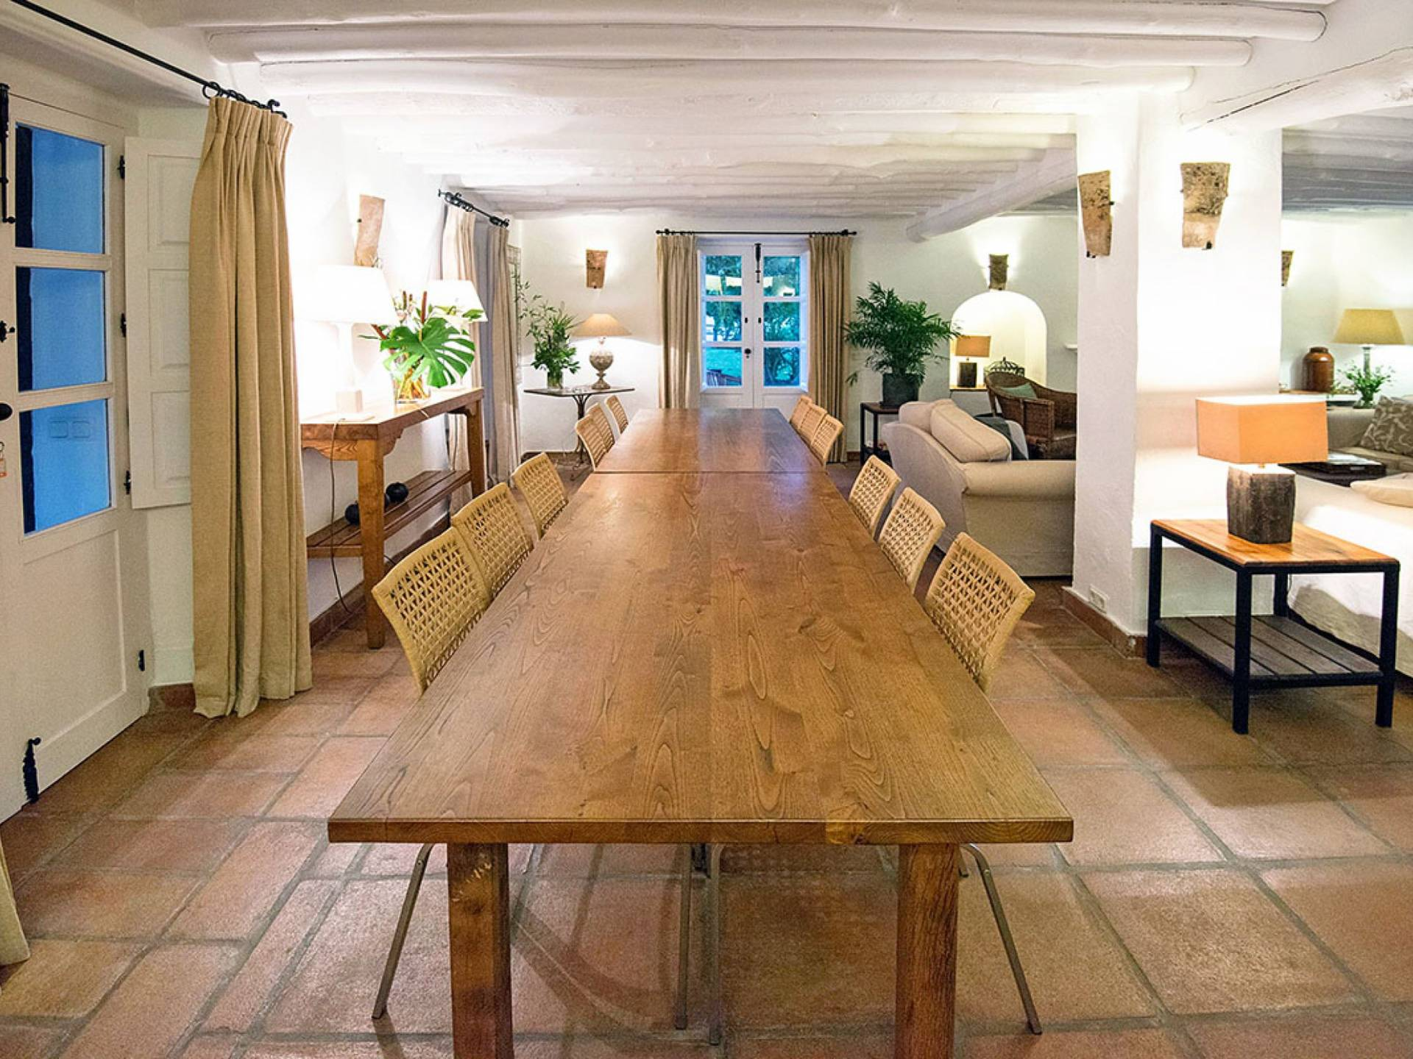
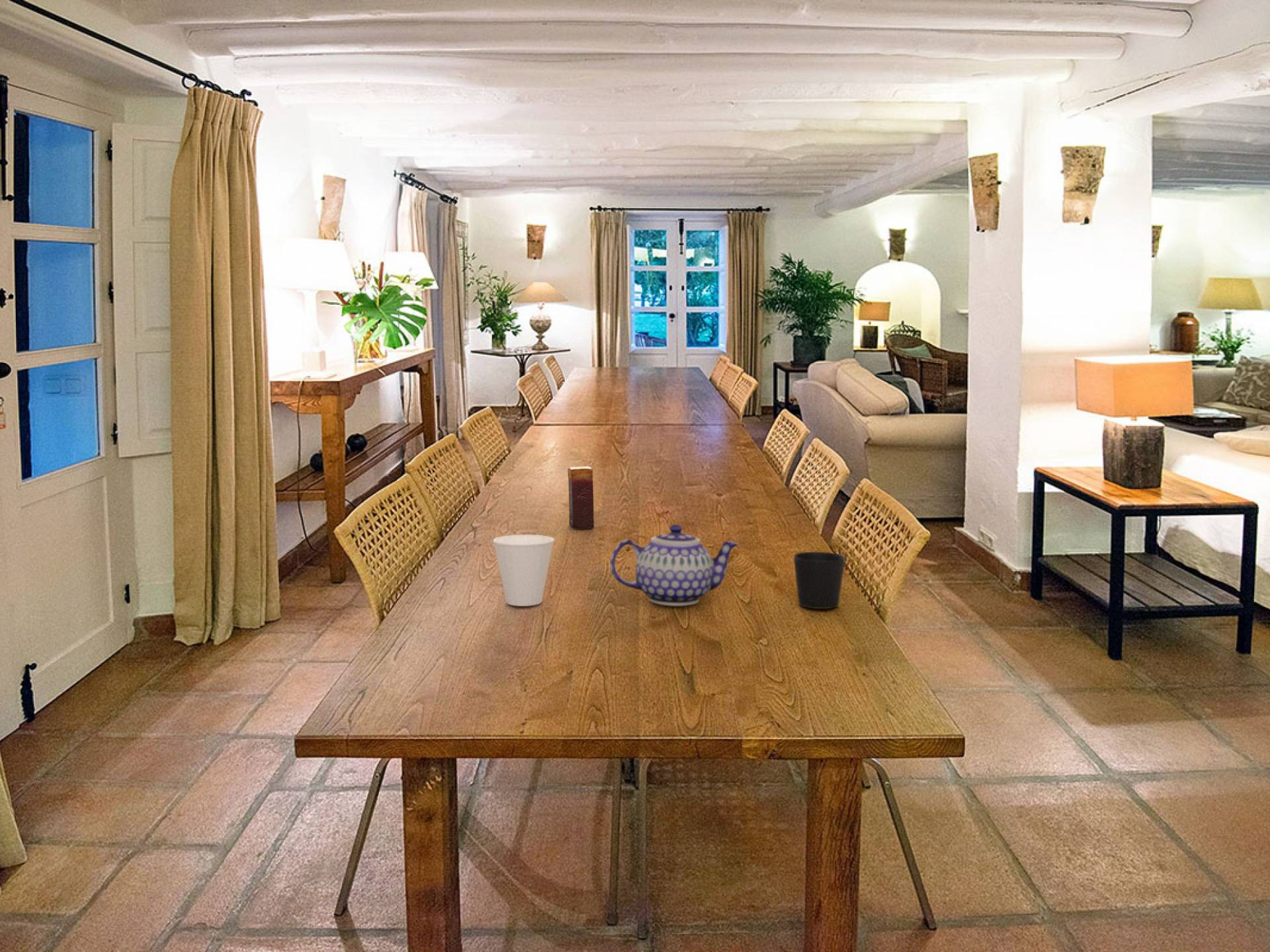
+ cup (818, 579)
+ candle (581, 496)
+ teapot (675, 563)
+ cup (524, 571)
